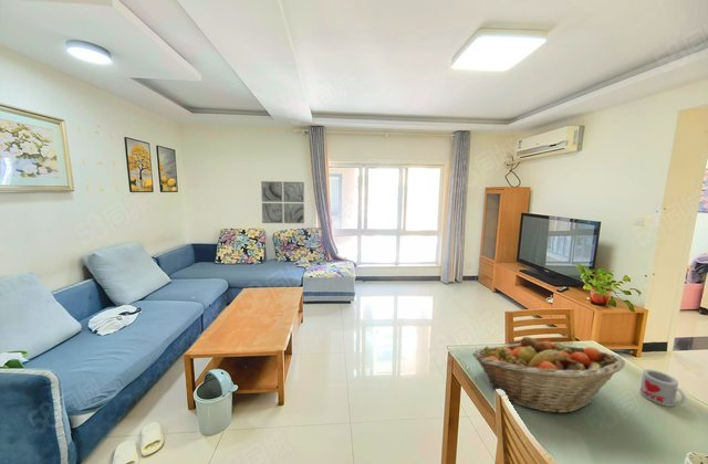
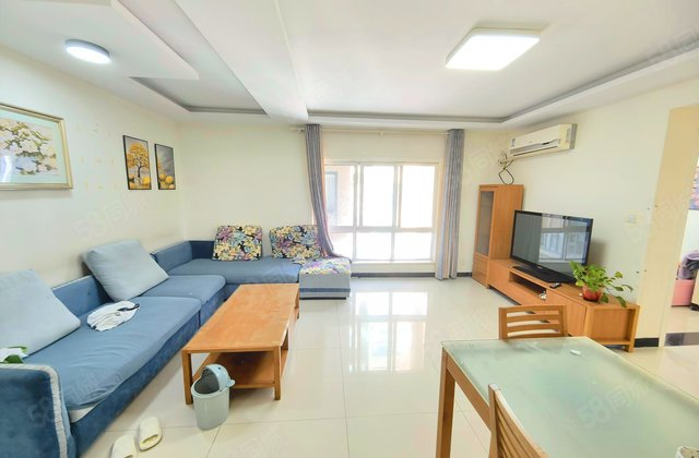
- fruit basket (542, 366)
- mug (663, 389)
- wall art (282, 201)
